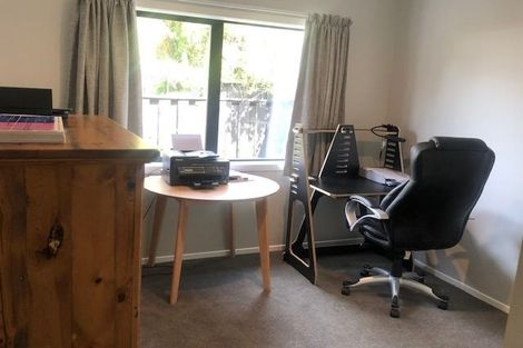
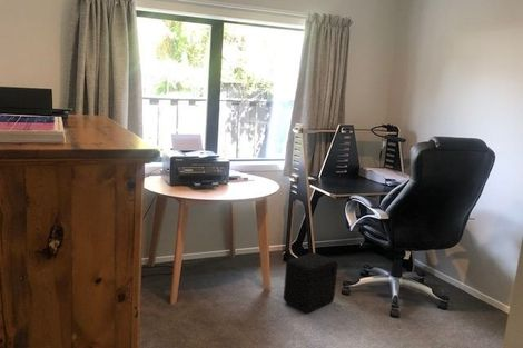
+ air purifier (309, 280)
